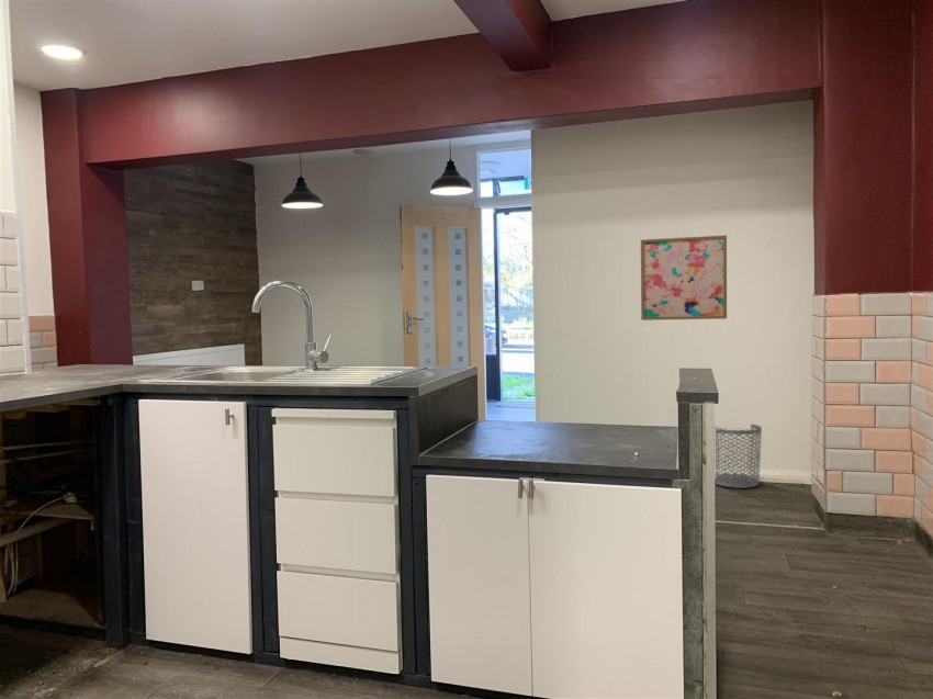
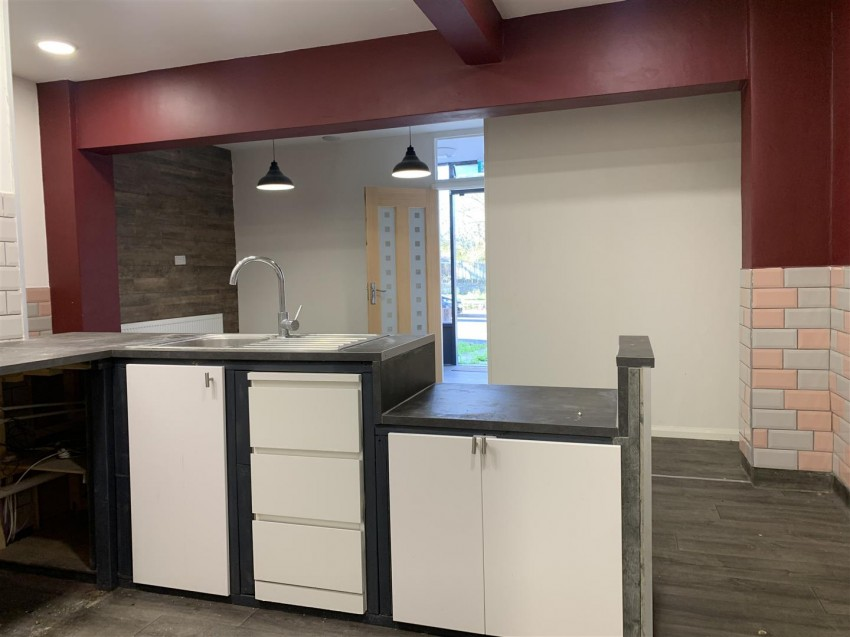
- wall art (683, 279)
- waste bin (734, 453)
